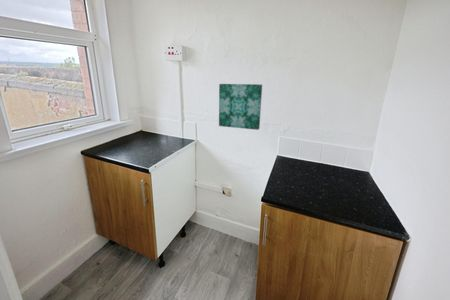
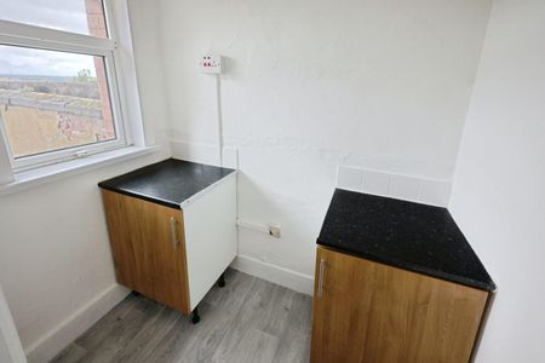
- wall art (239, 106)
